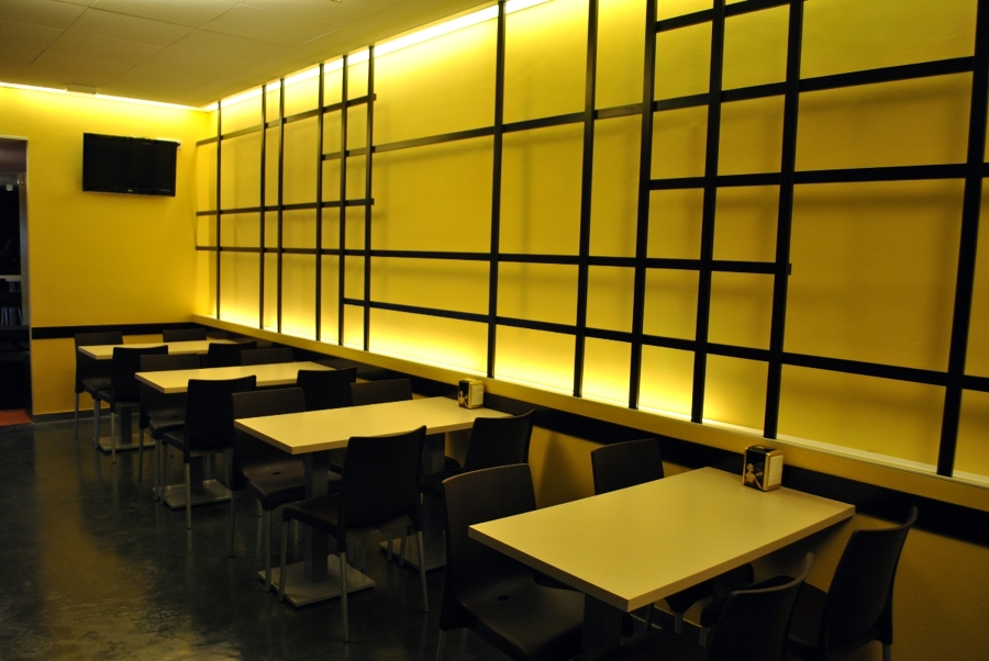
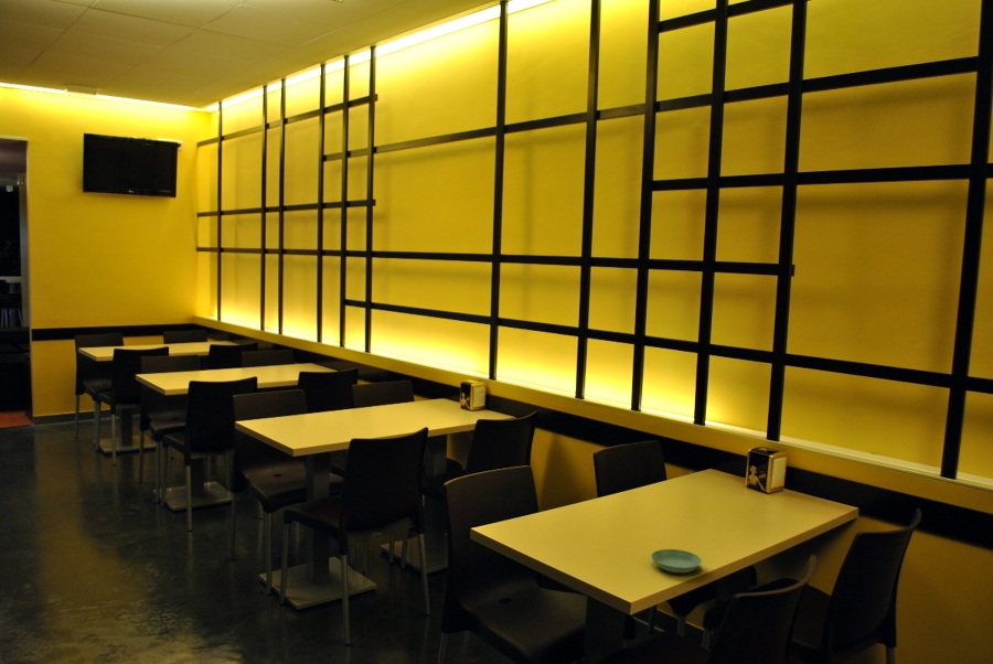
+ saucer (675, 561)
